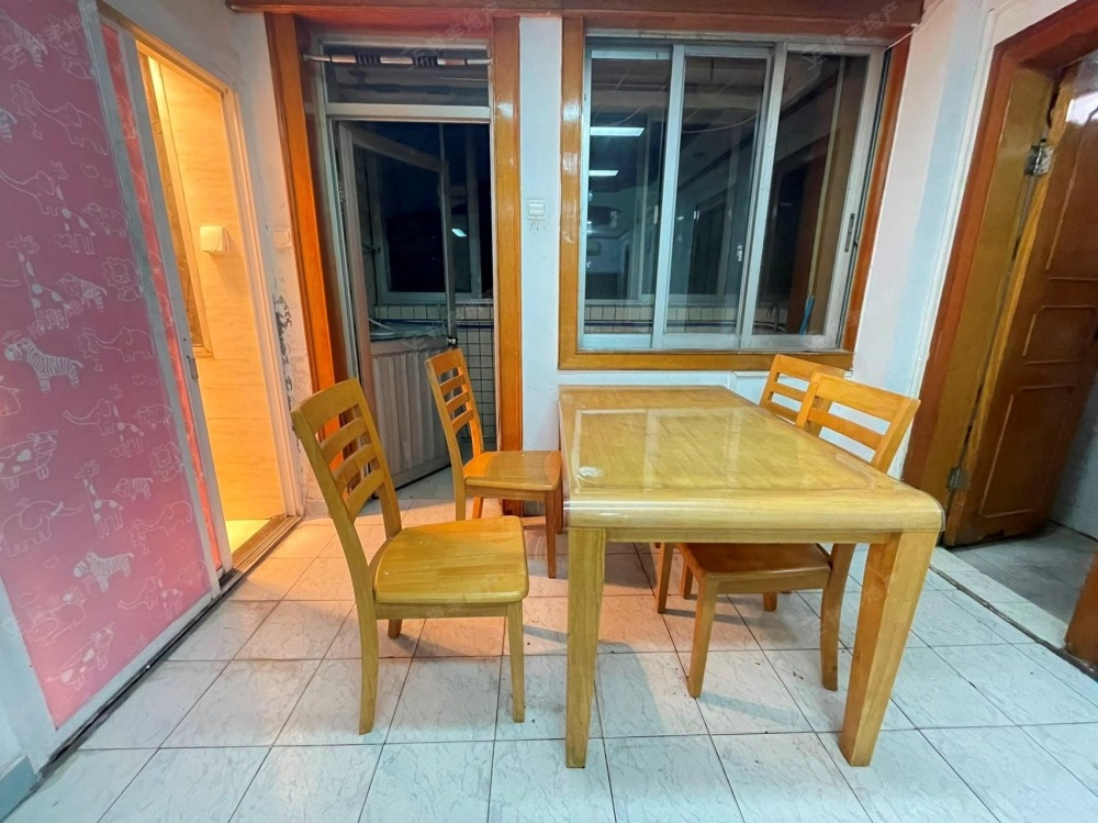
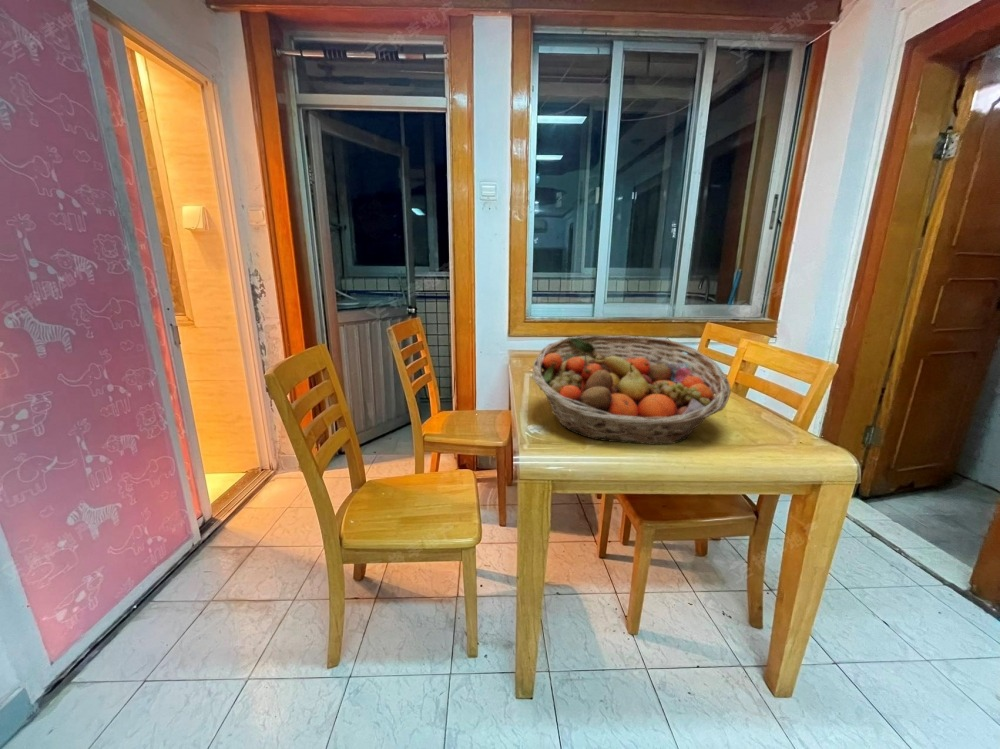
+ fruit basket (624, 384)
